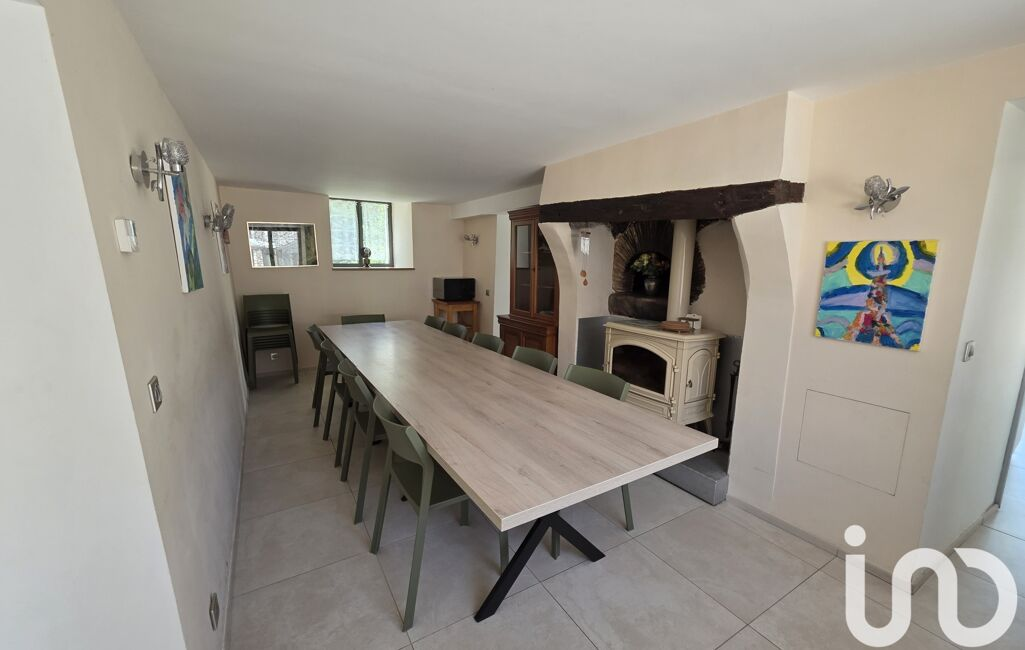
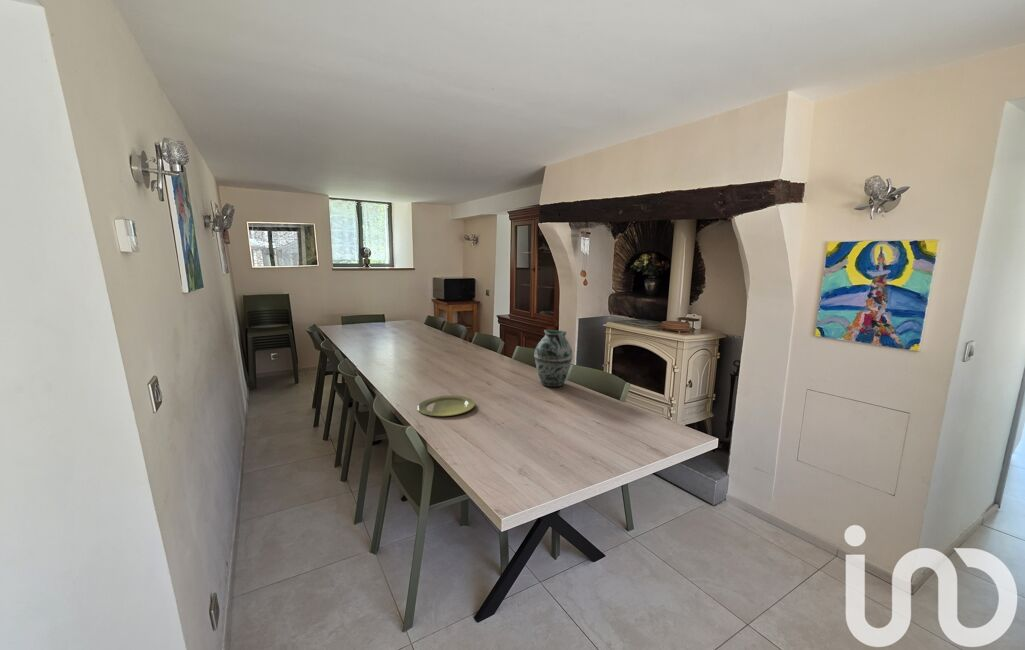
+ vase (553, 358)
+ plate (446, 405)
